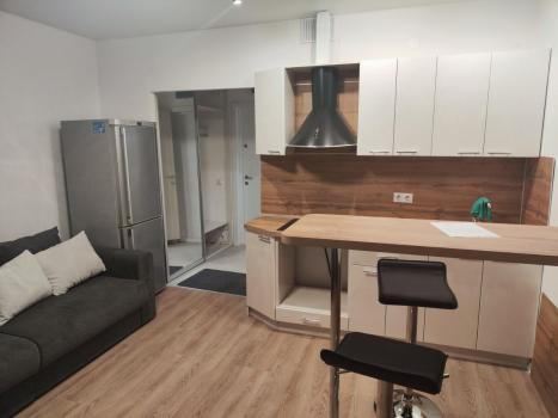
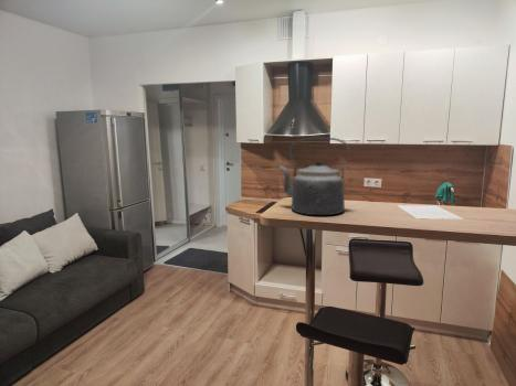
+ kettle (313, 174)
